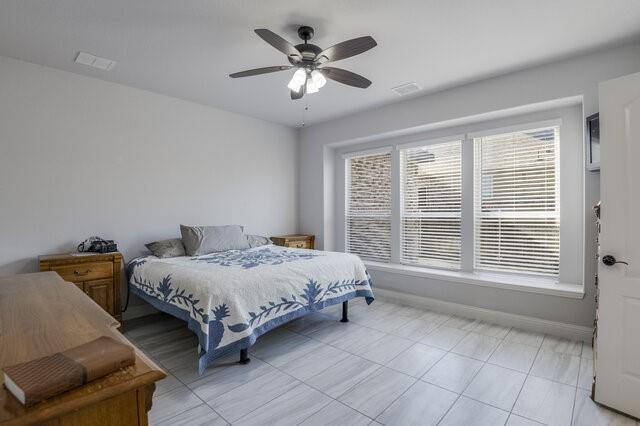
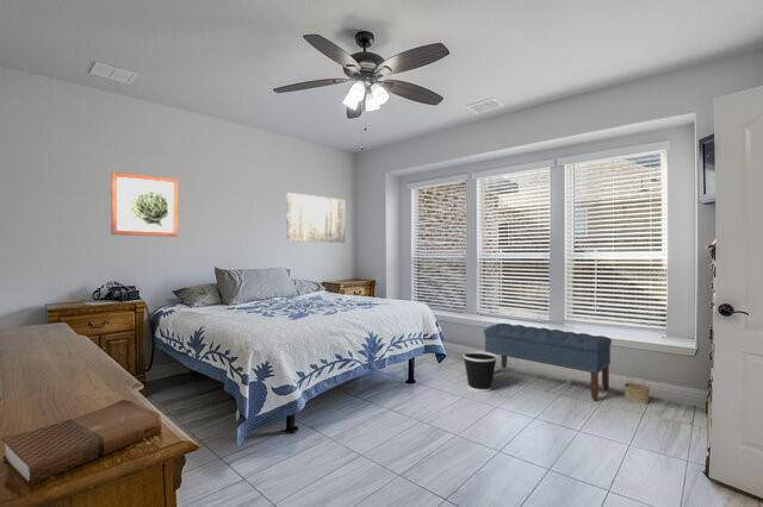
+ wall art (317, 219)
+ basket (634, 383)
+ wall art (145, 205)
+ bench (544, 356)
+ wastebasket (479, 371)
